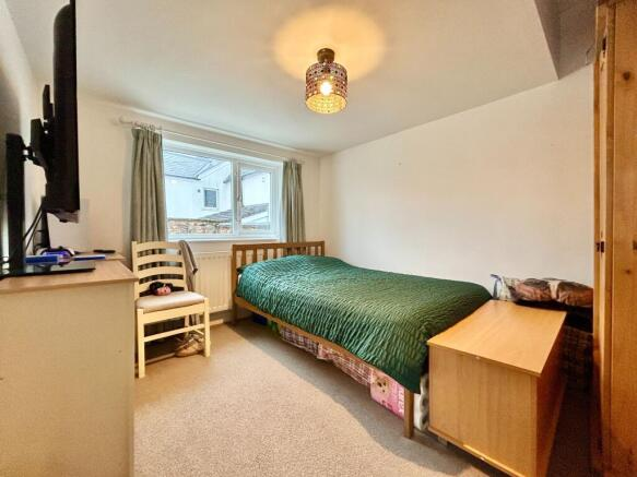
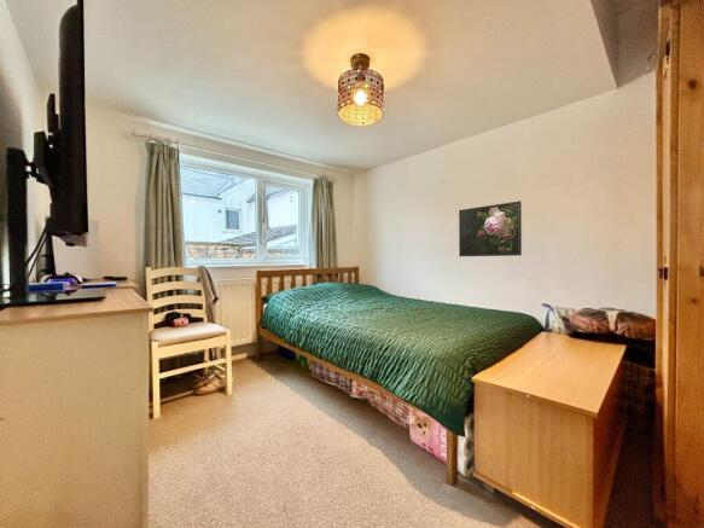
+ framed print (488, 231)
